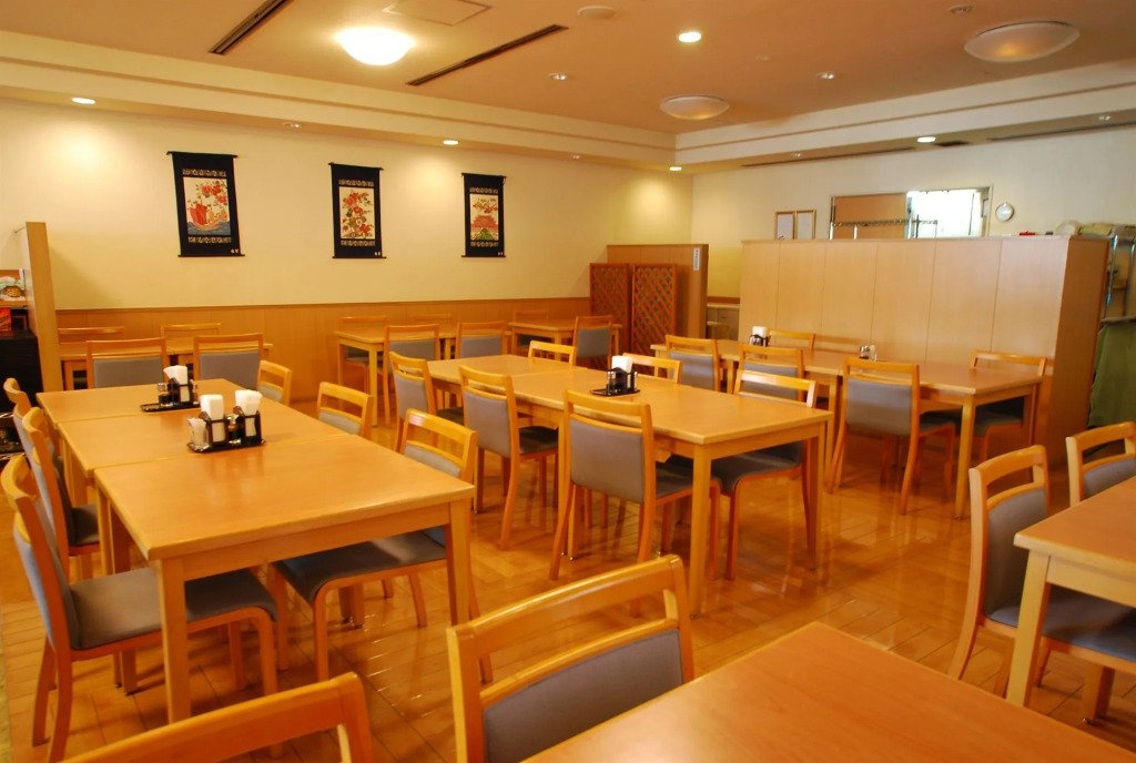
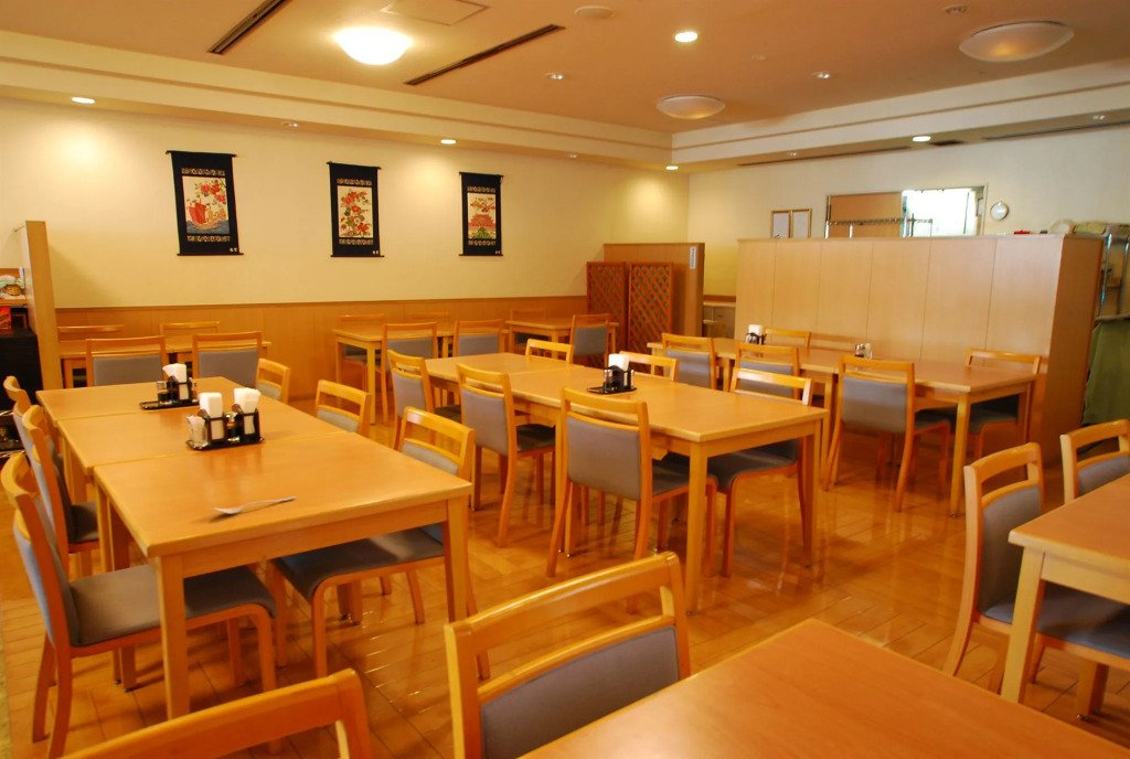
+ spoon (256, 502)
